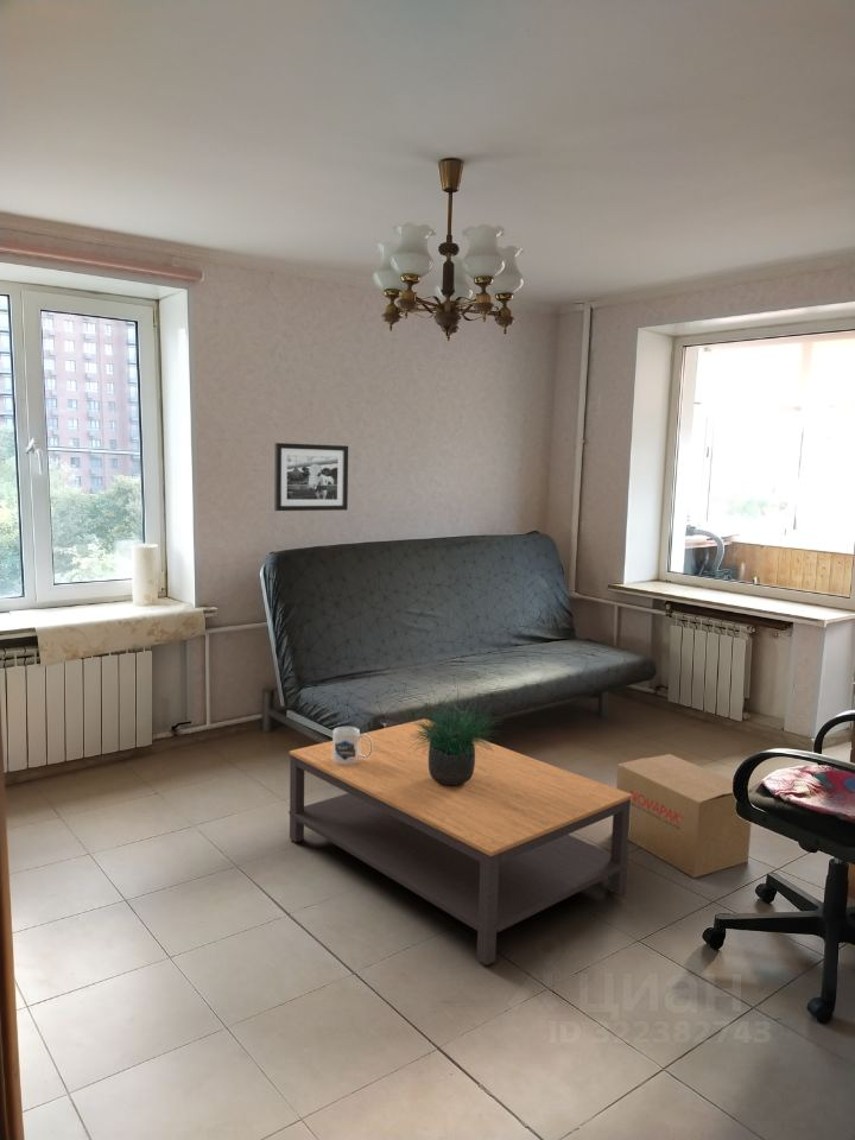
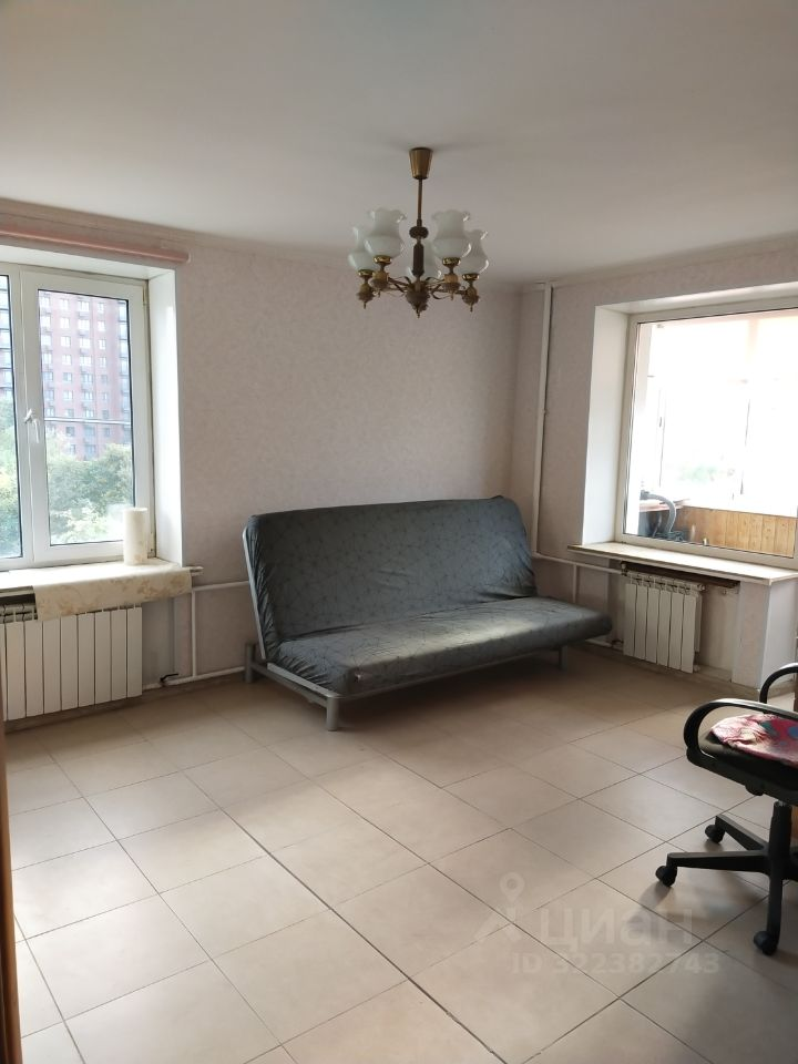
- potted plant (451, 729)
- cardboard box (680, 810)
- picture frame (311, 477)
- mug (350, 745)
- coffee table (449, 817)
